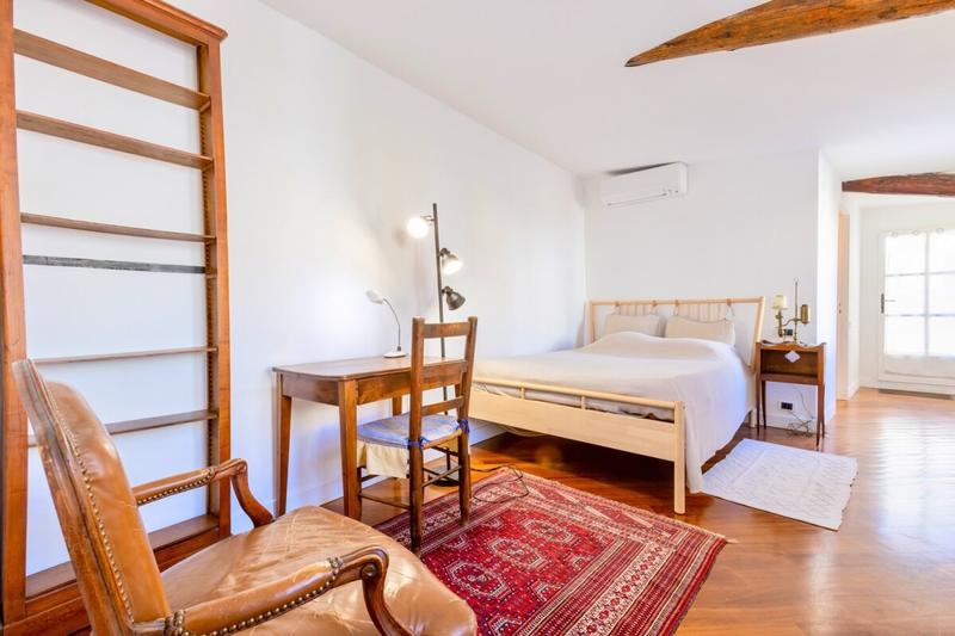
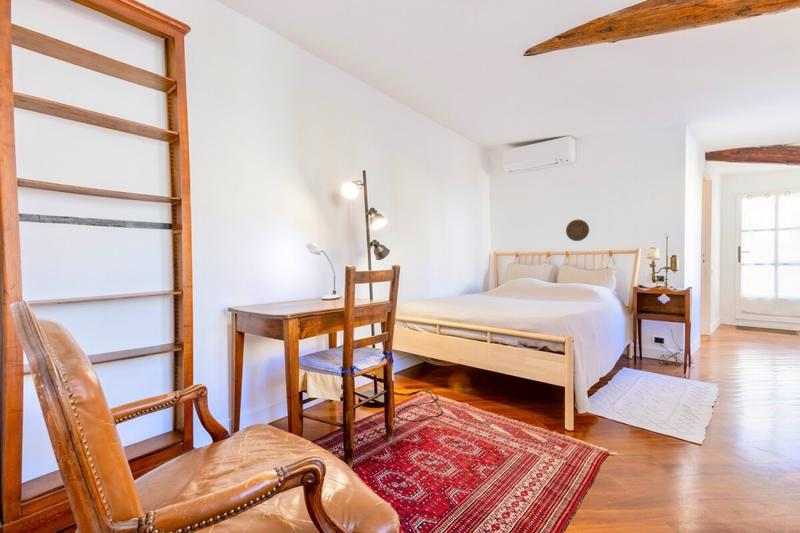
+ decorative plate (577, 230)
